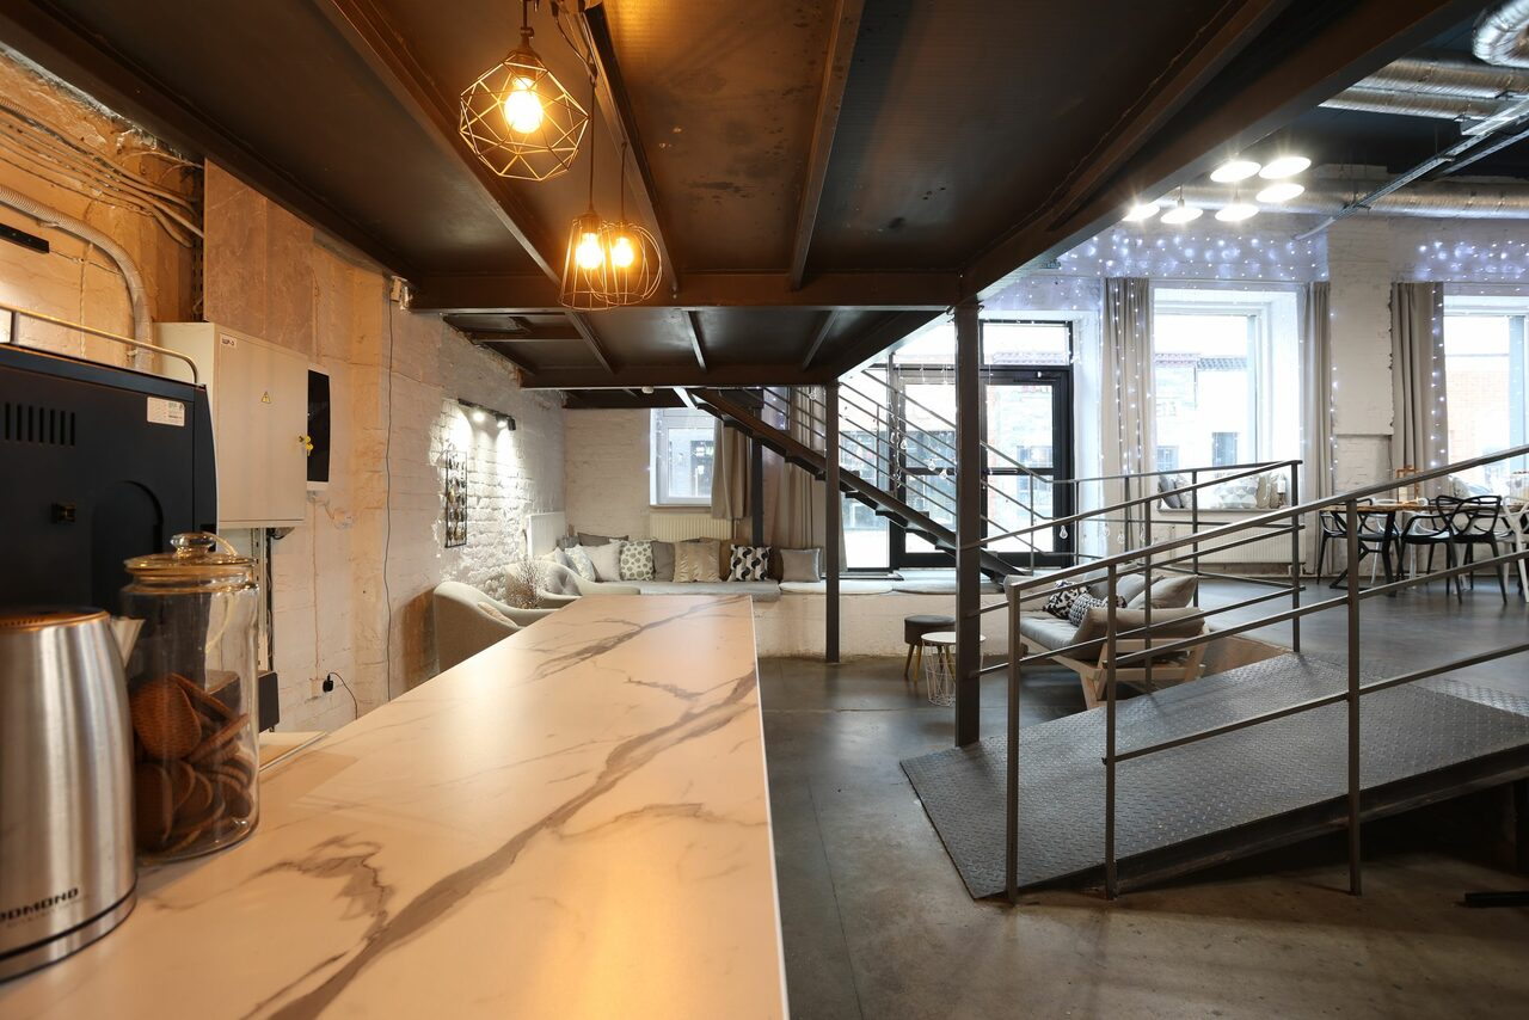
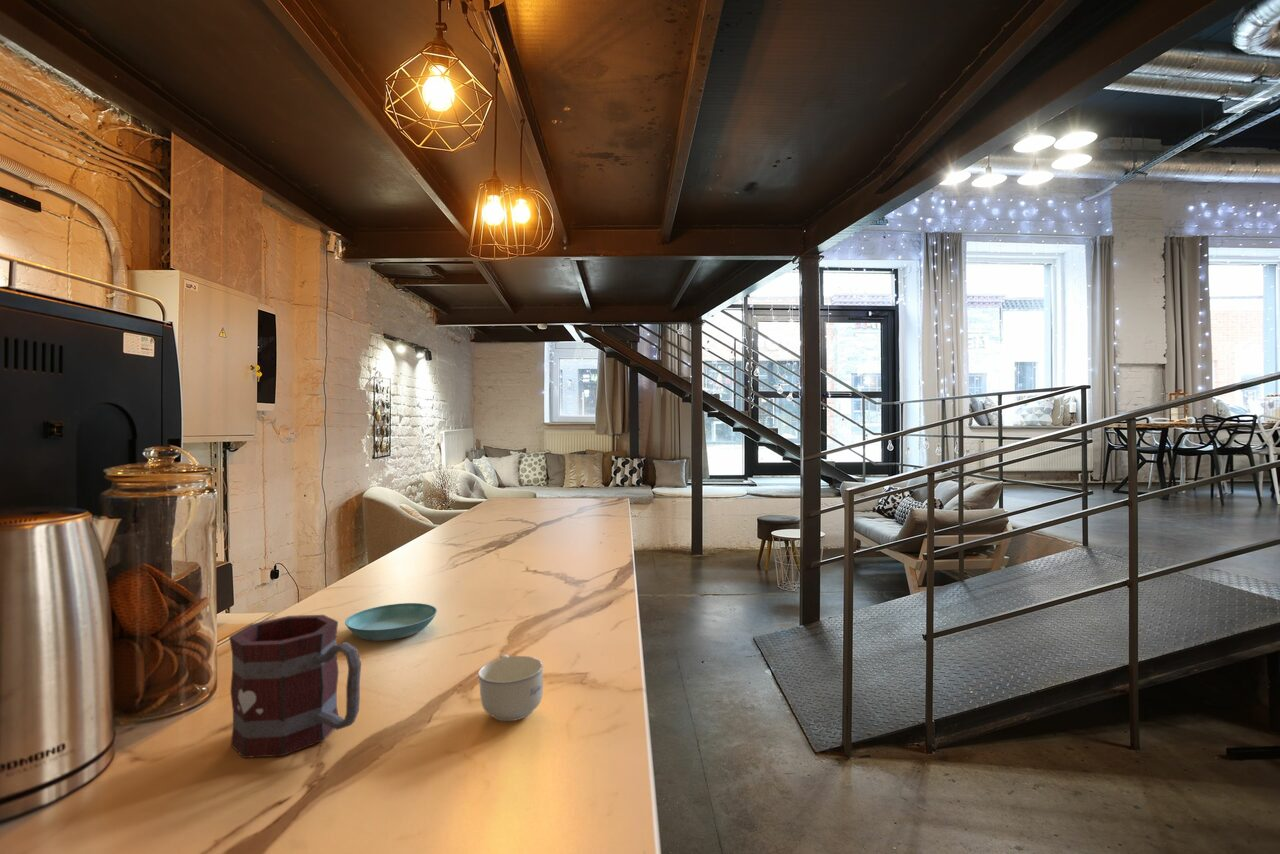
+ mug (302, 683)
+ saucer (392, 622)
+ cup (511, 686)
